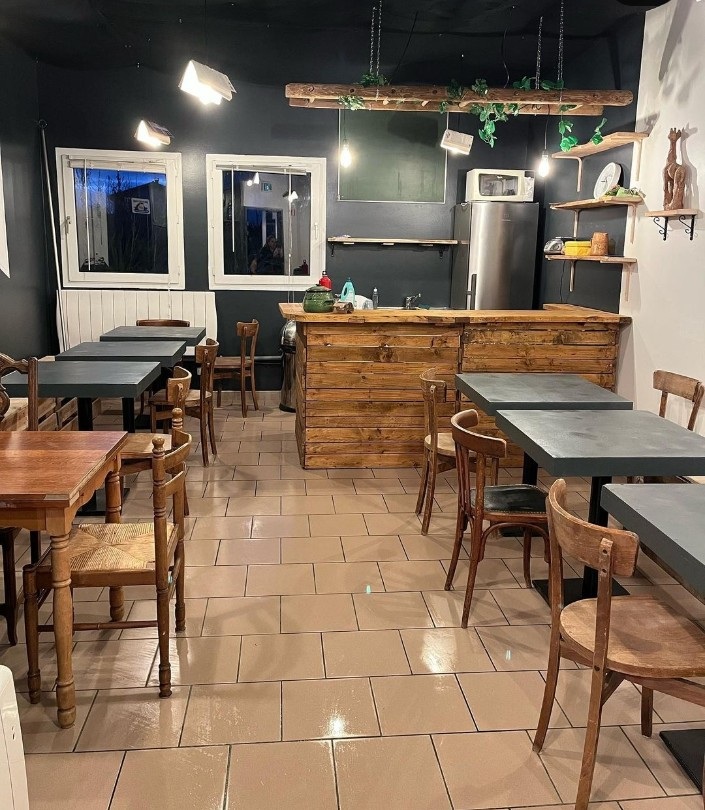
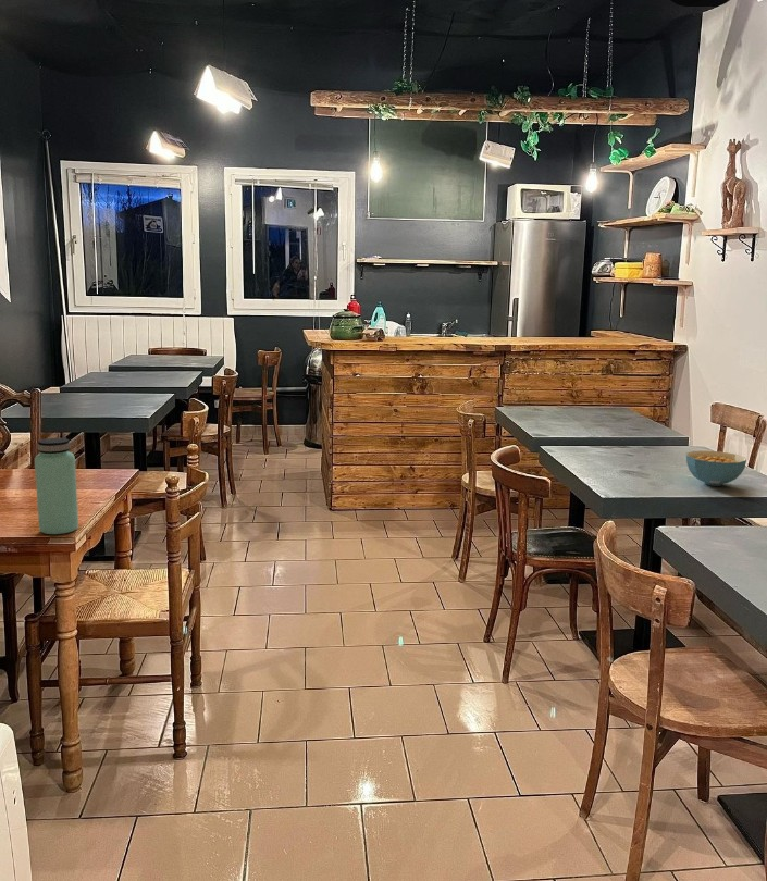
+ bottle (55, 485)
+ cereal bowl (714, 470)
